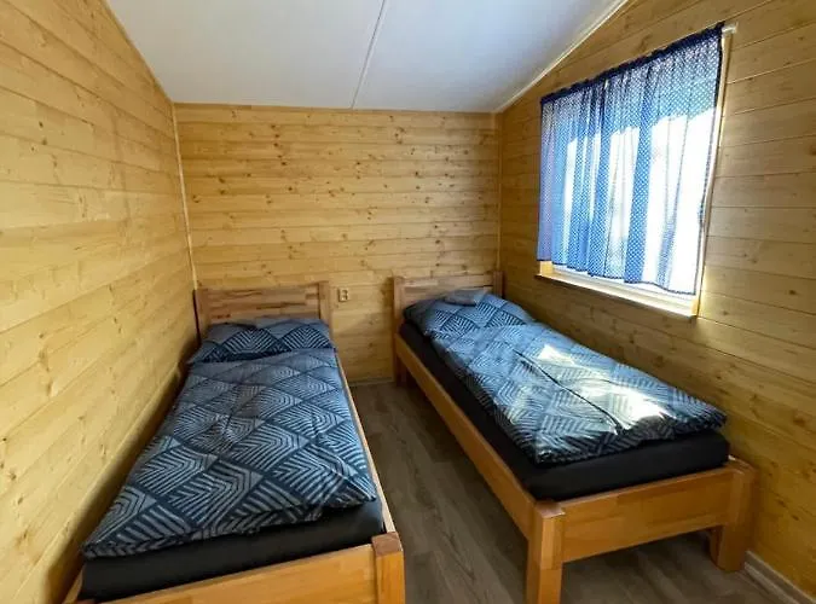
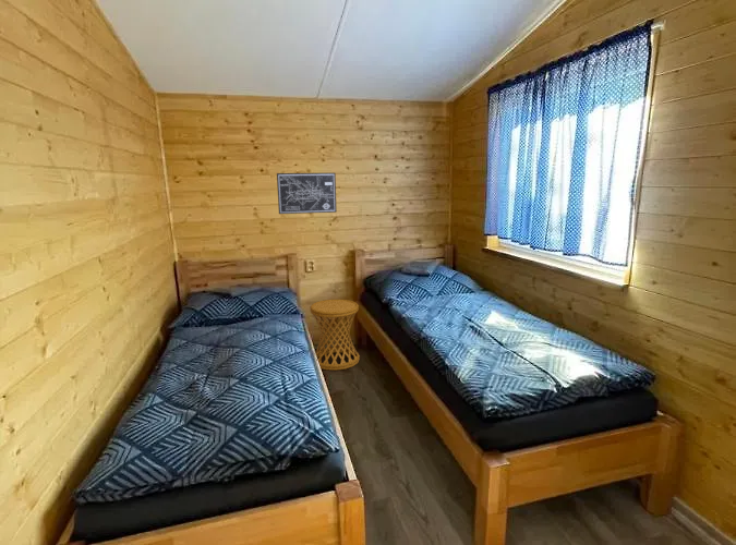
+ wall art (306, 193)
+ side table (335, 332)
